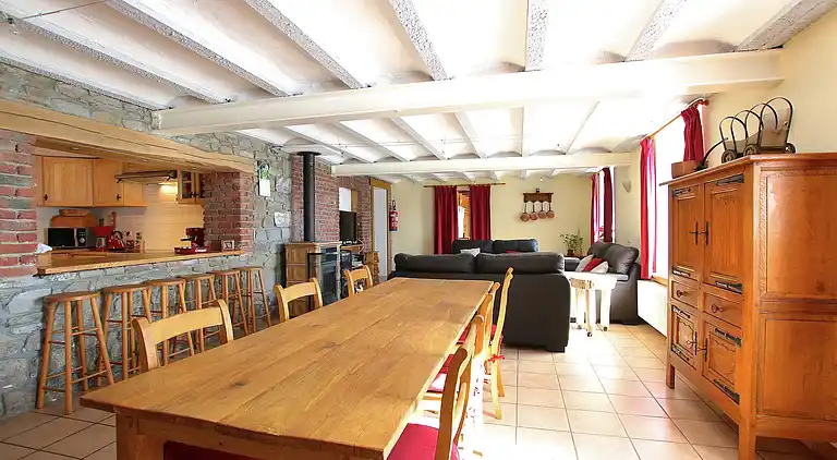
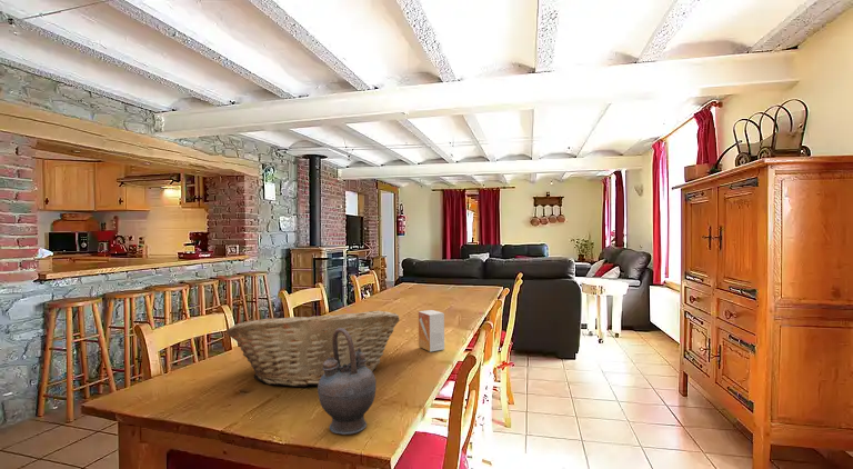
+ fruit basket (318, 338)
+ small box (431, 330)
+ teapot (344, 376)
